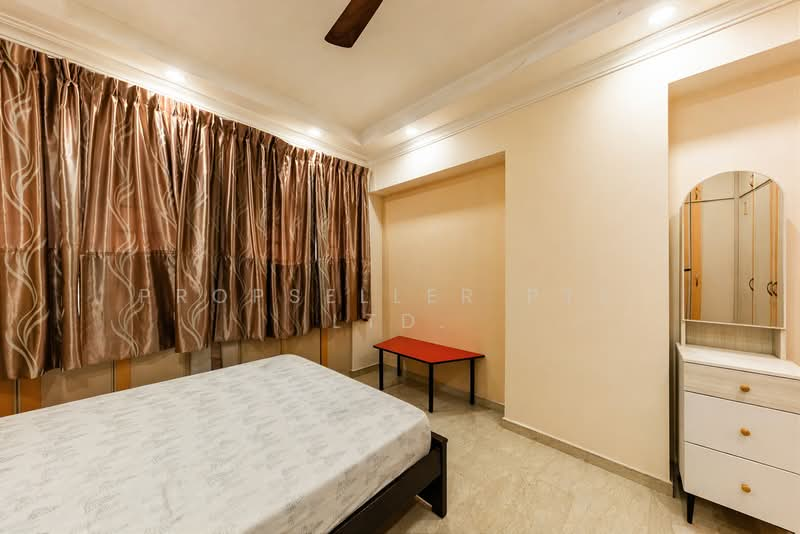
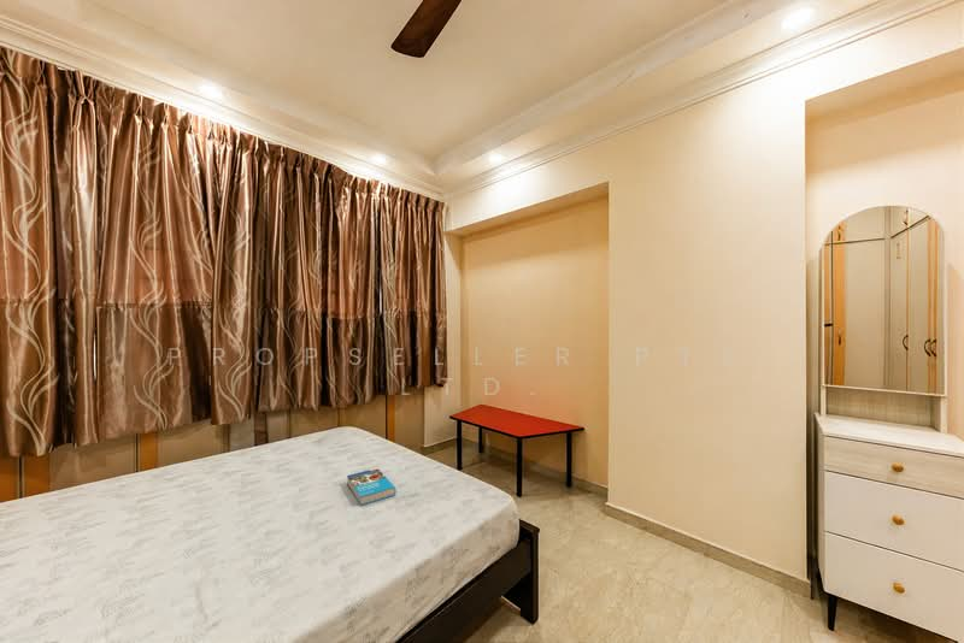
+ book (370, 484)
